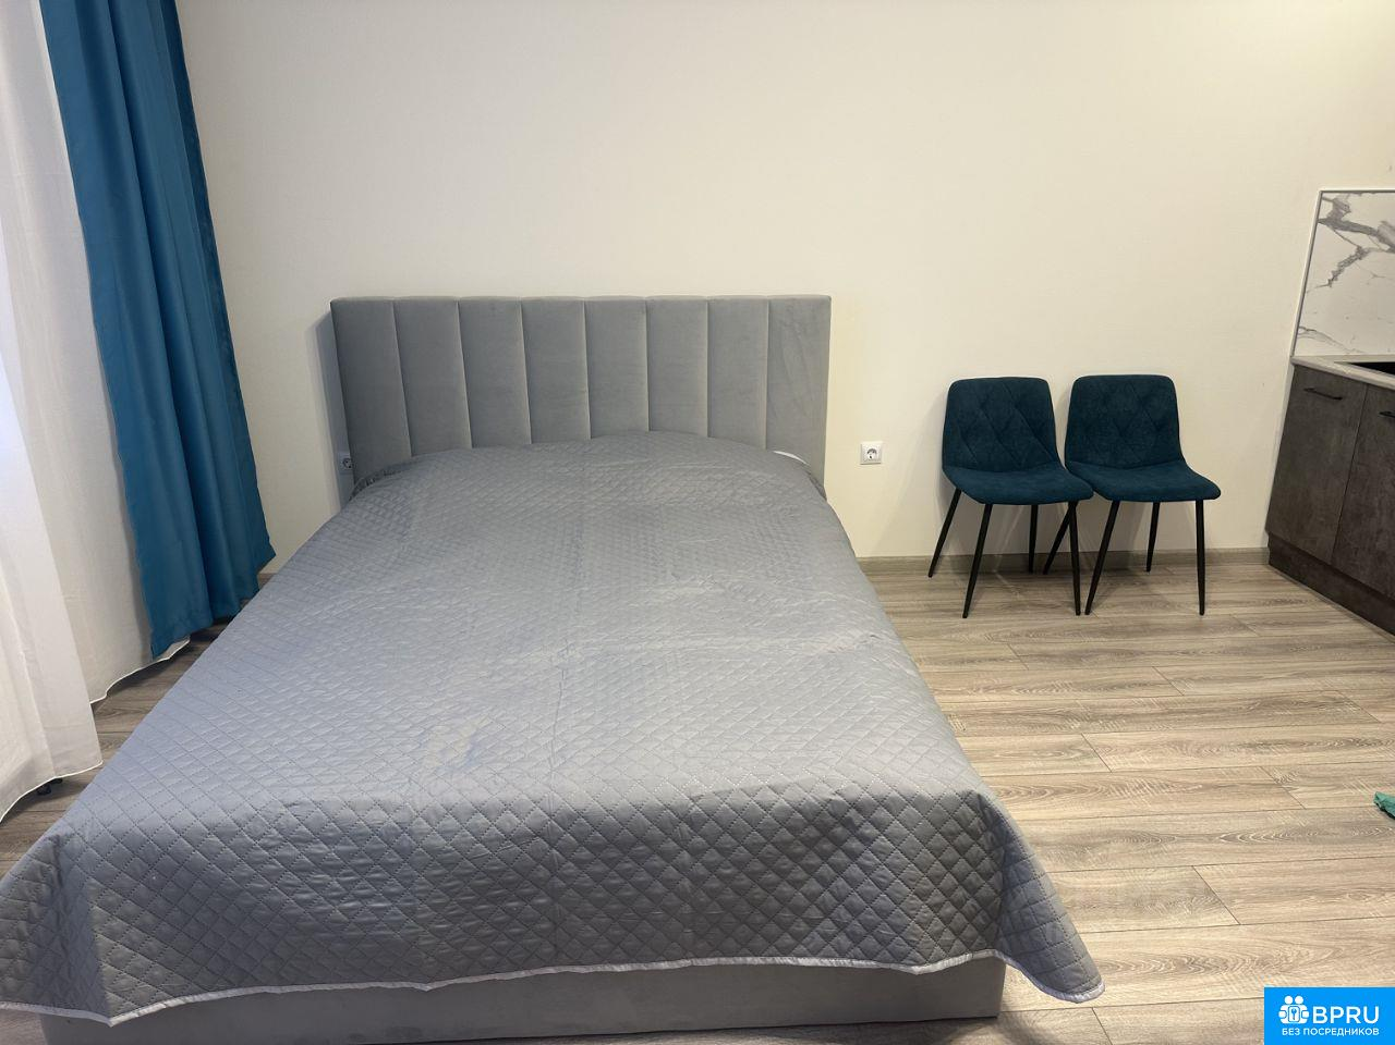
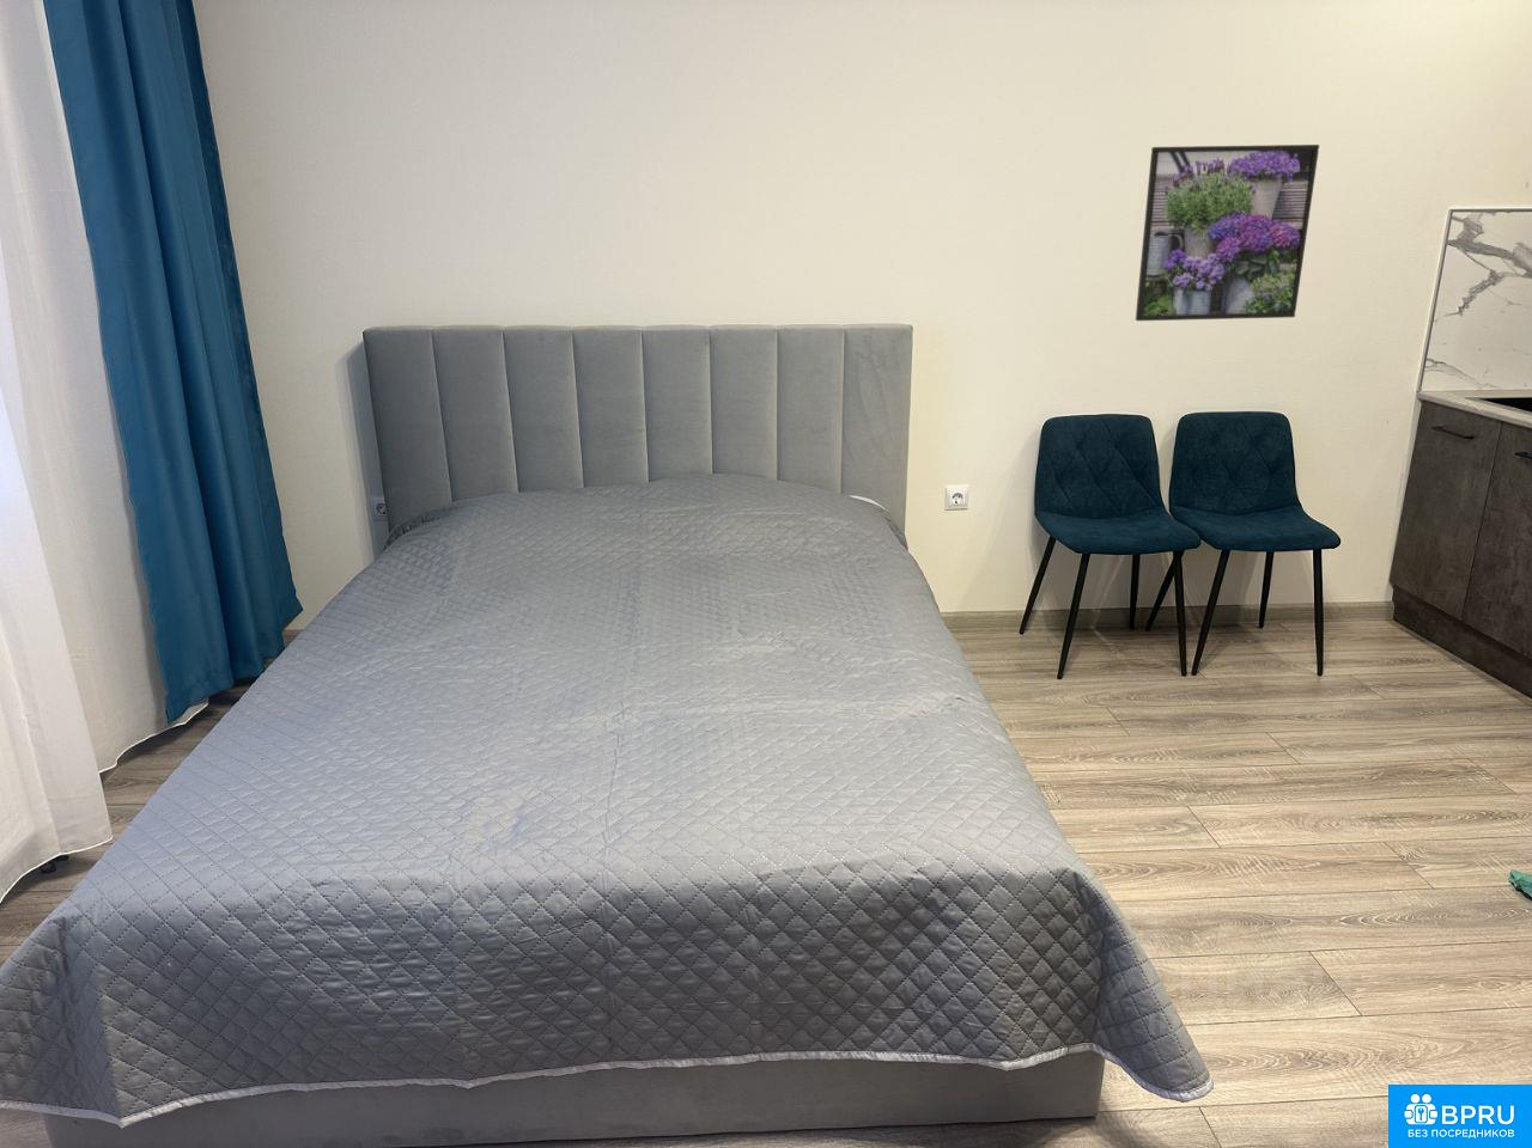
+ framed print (1224, 234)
